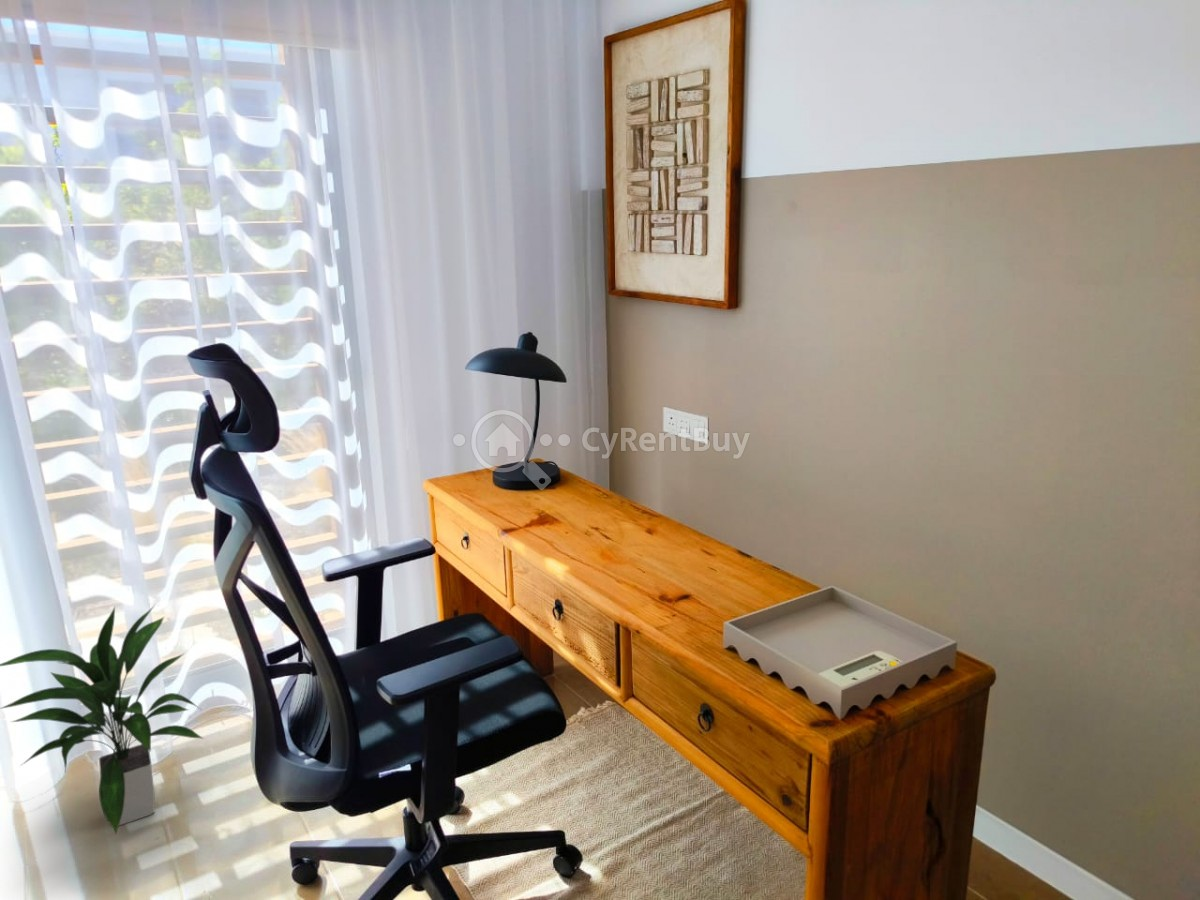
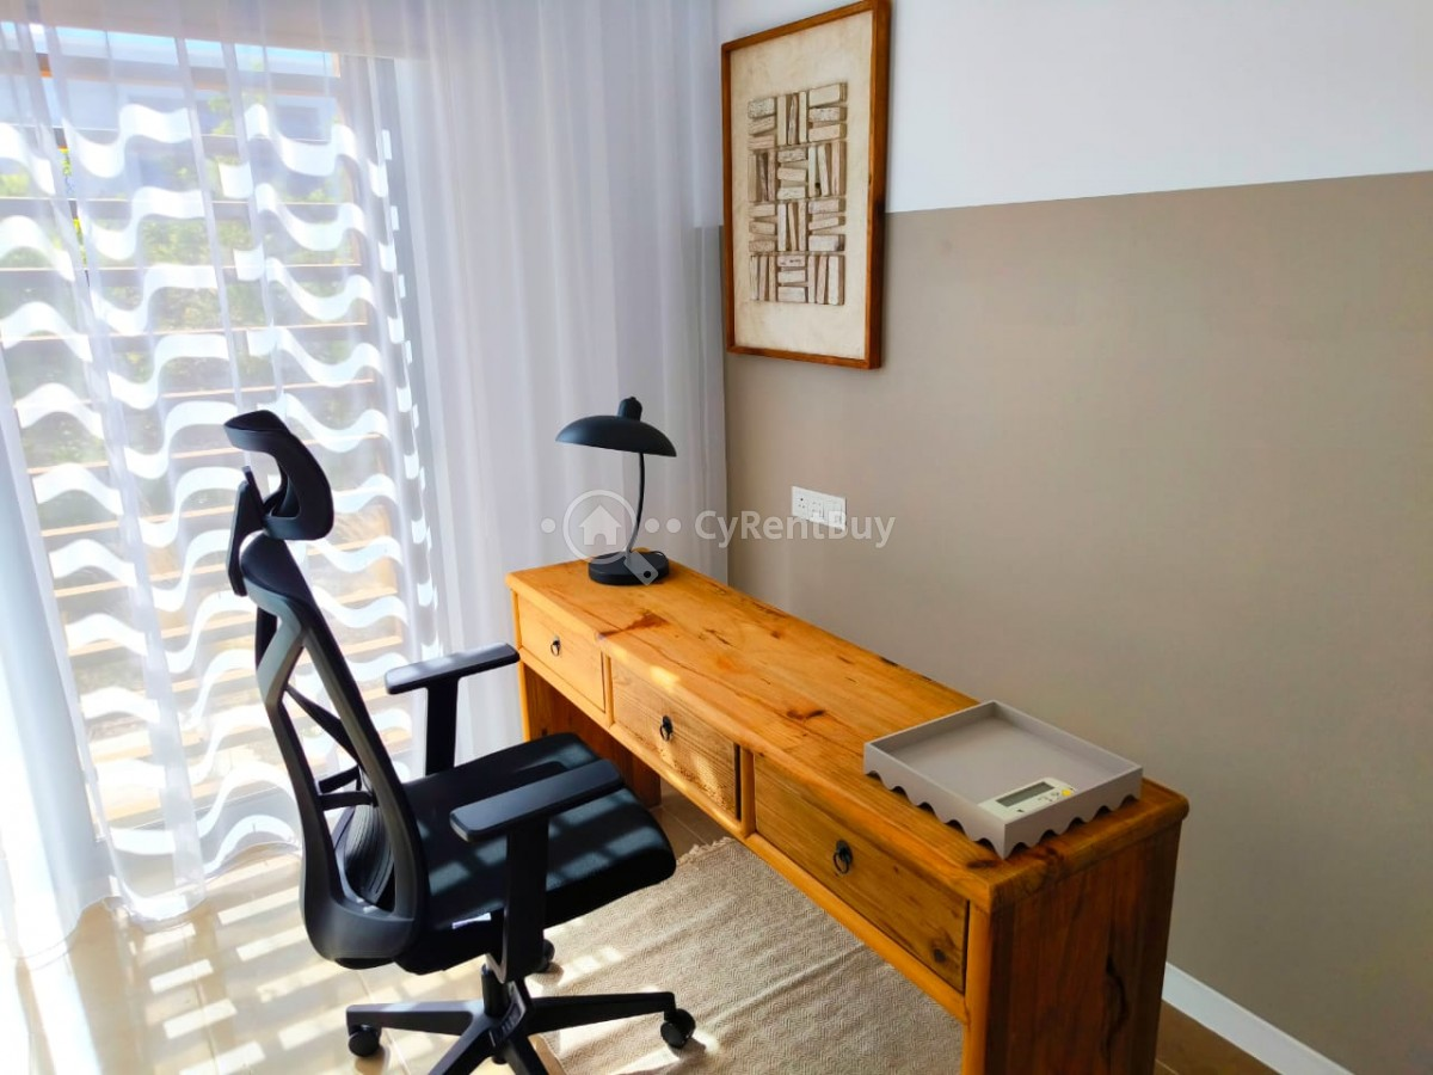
- indoor plant (111, 721)
